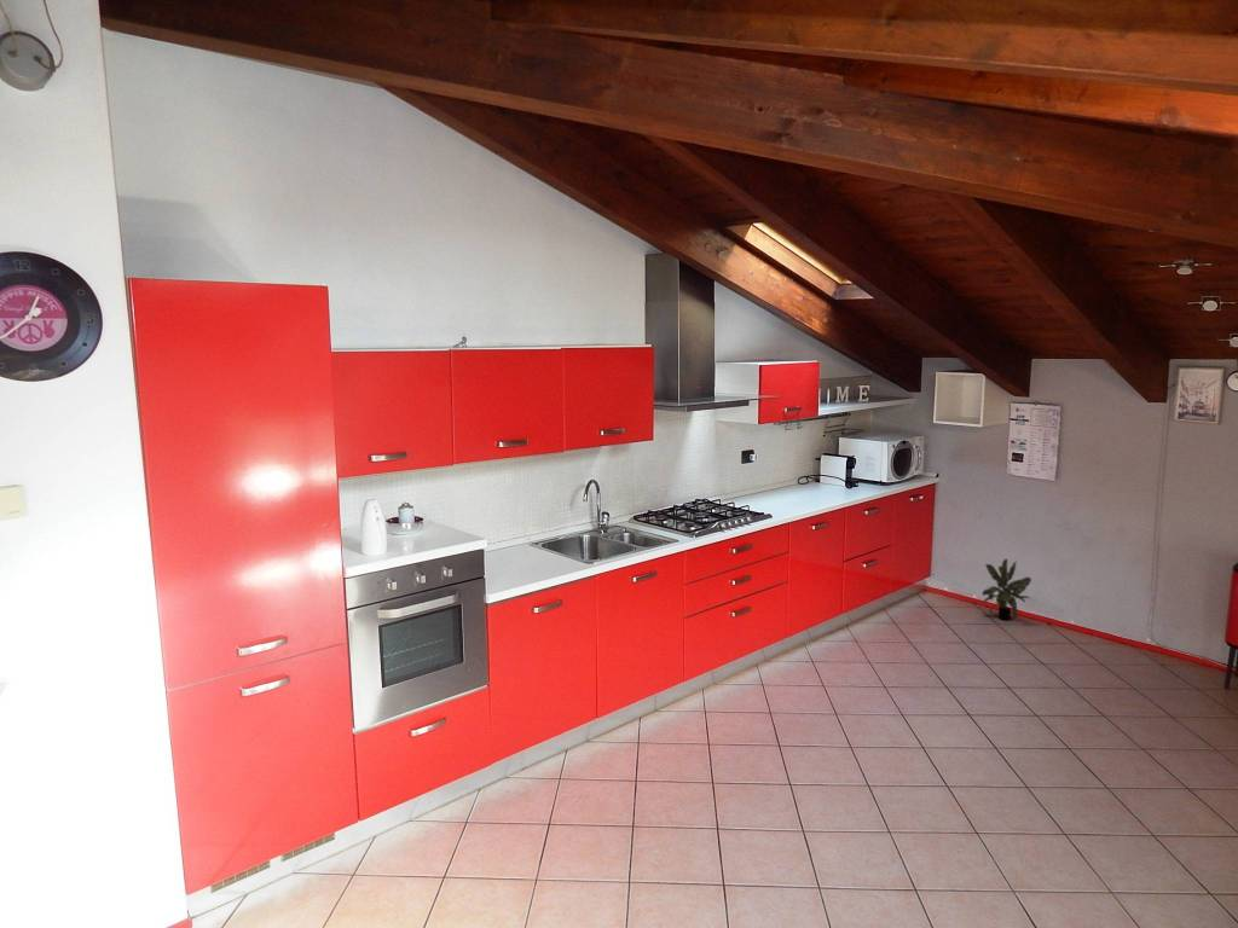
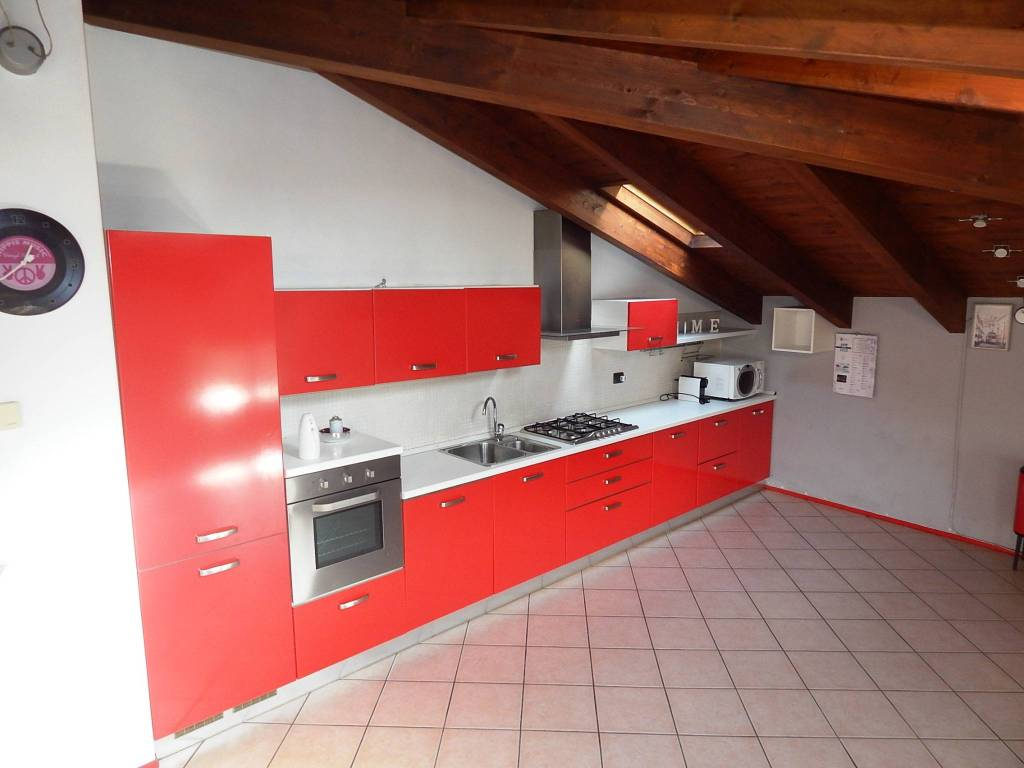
- potted plant (1003, 590)
